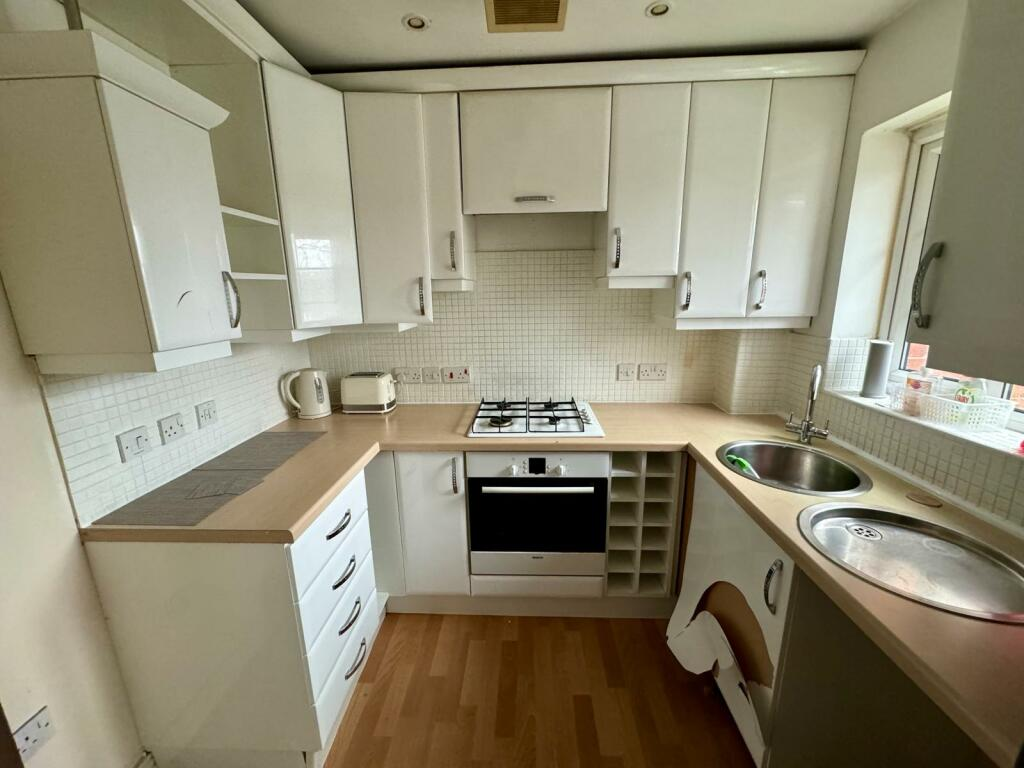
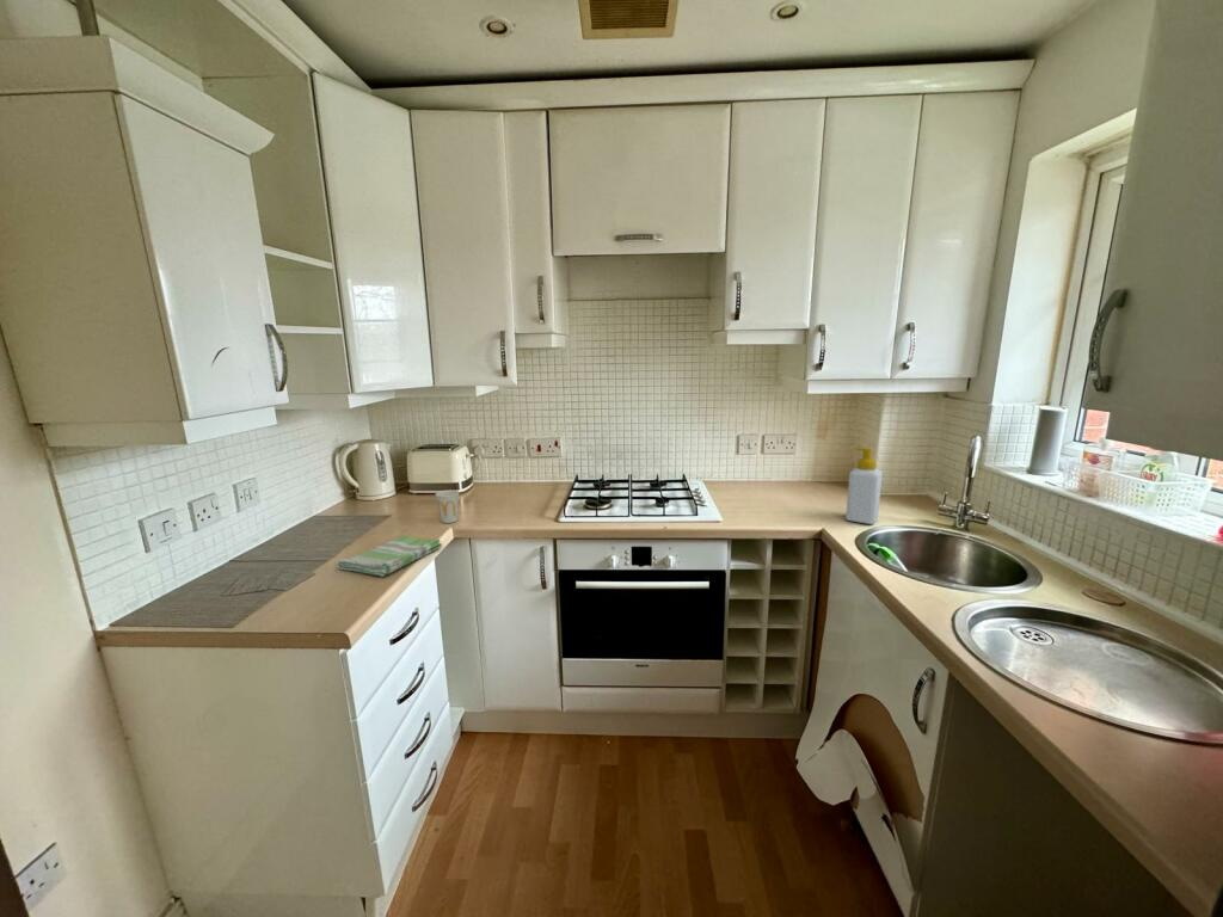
+ dish towel (391, 552)
+ cup (448, 506)
+ soap bottle (865, 484)
